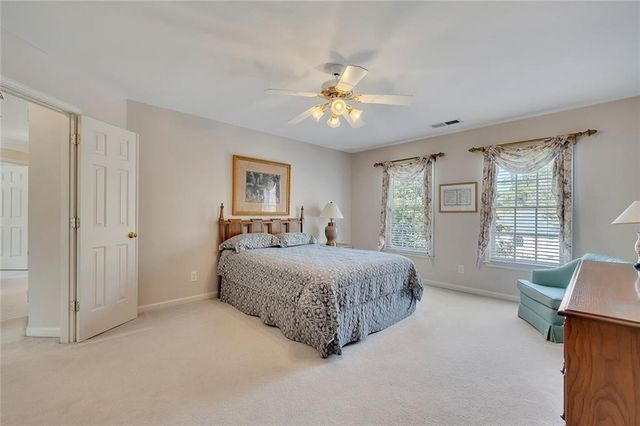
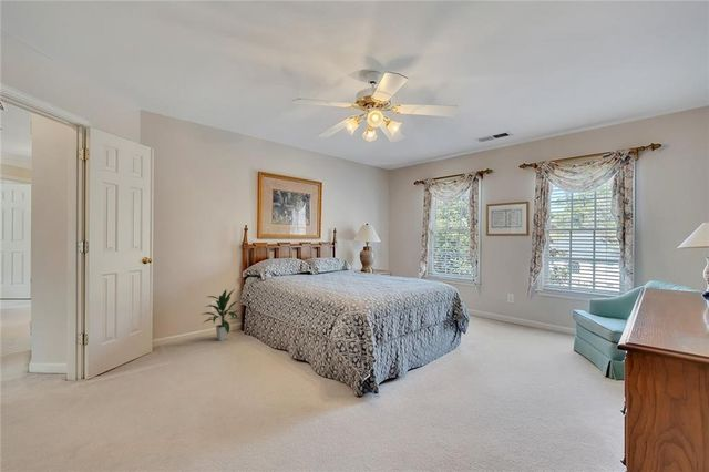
+ indoor plant (222, 314)
